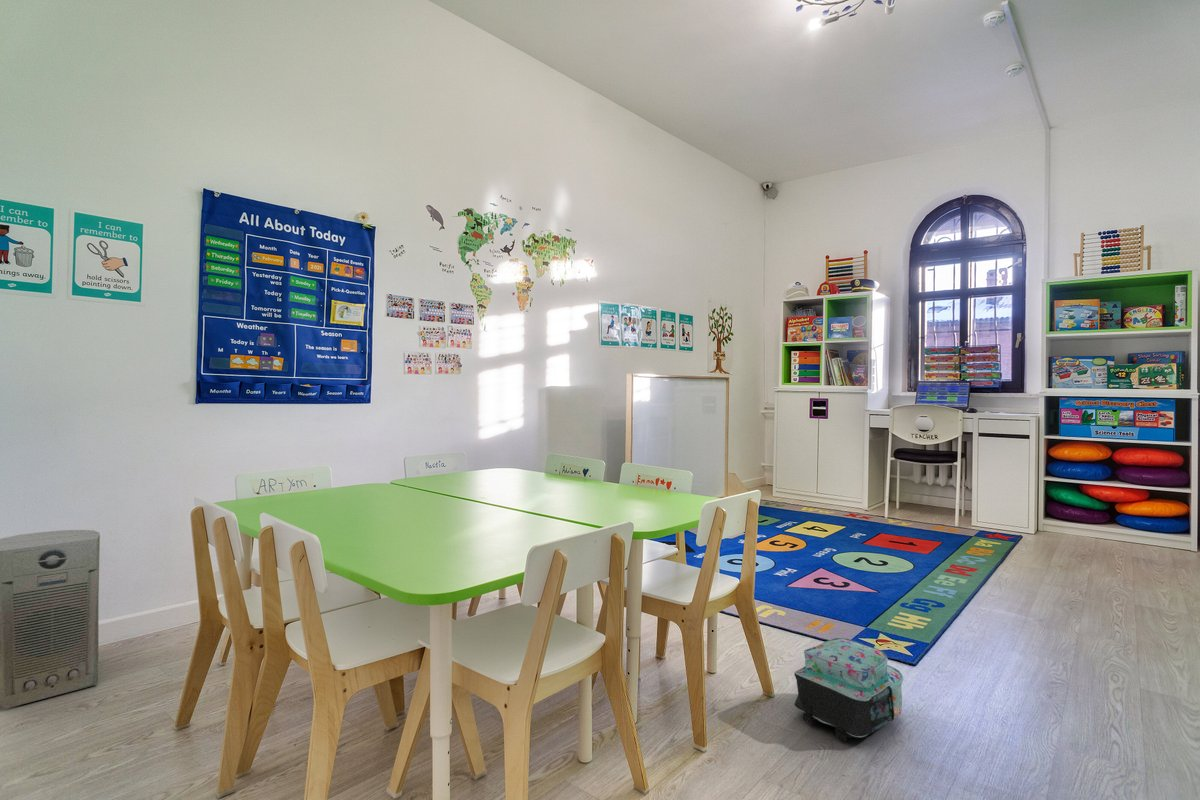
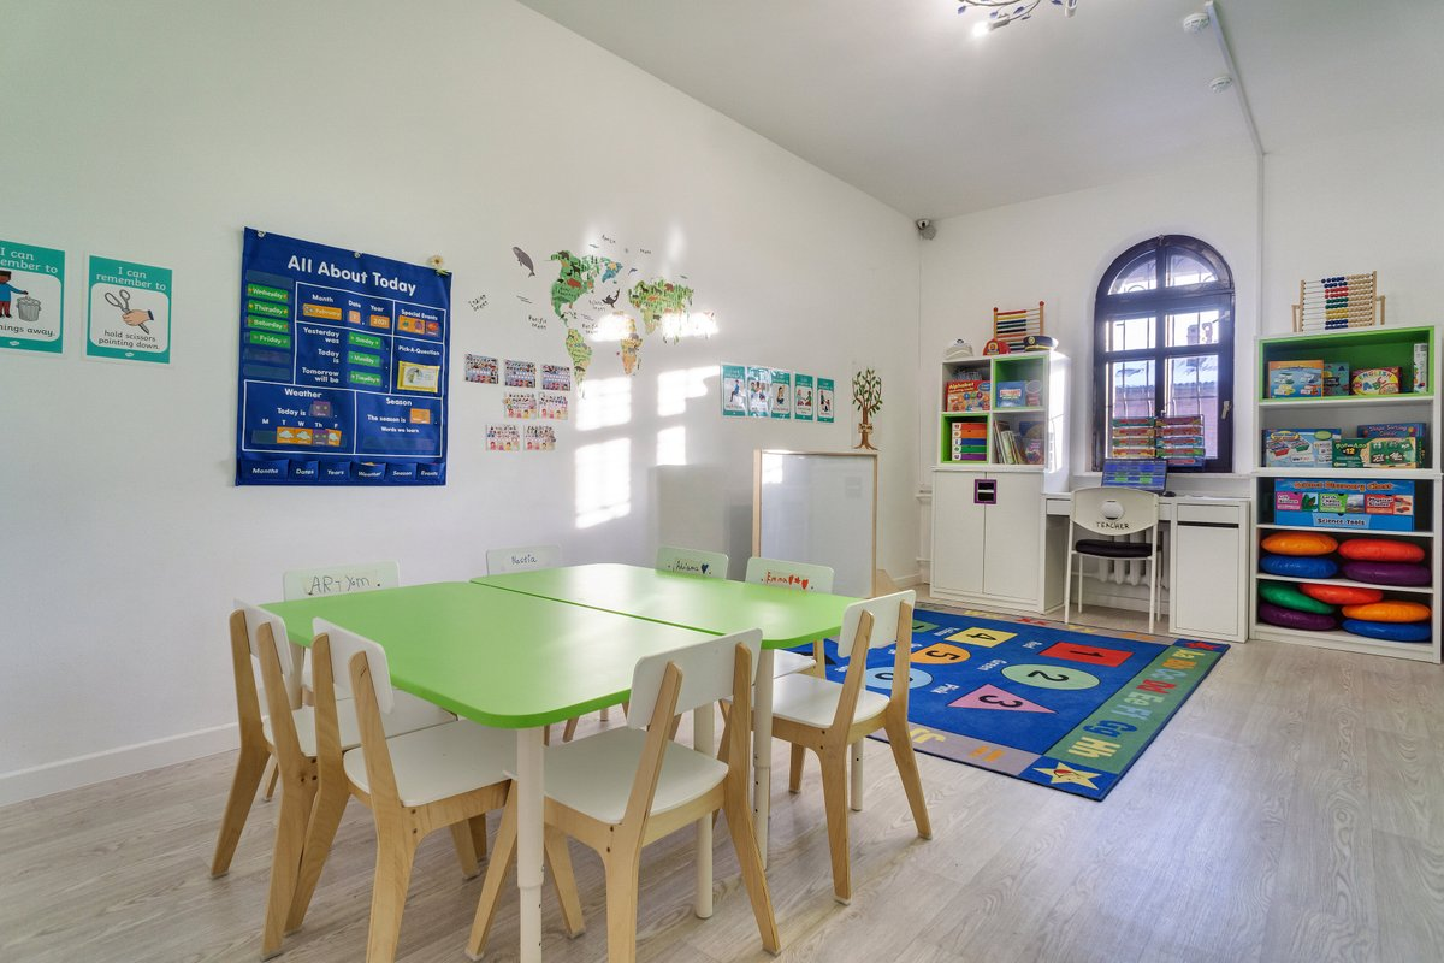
- fan (44, 609)
- backpack (850, 681)
